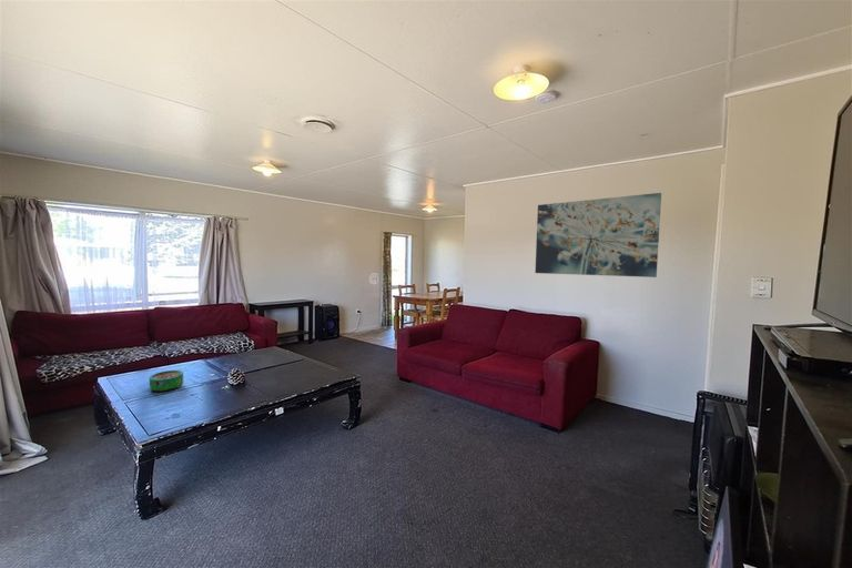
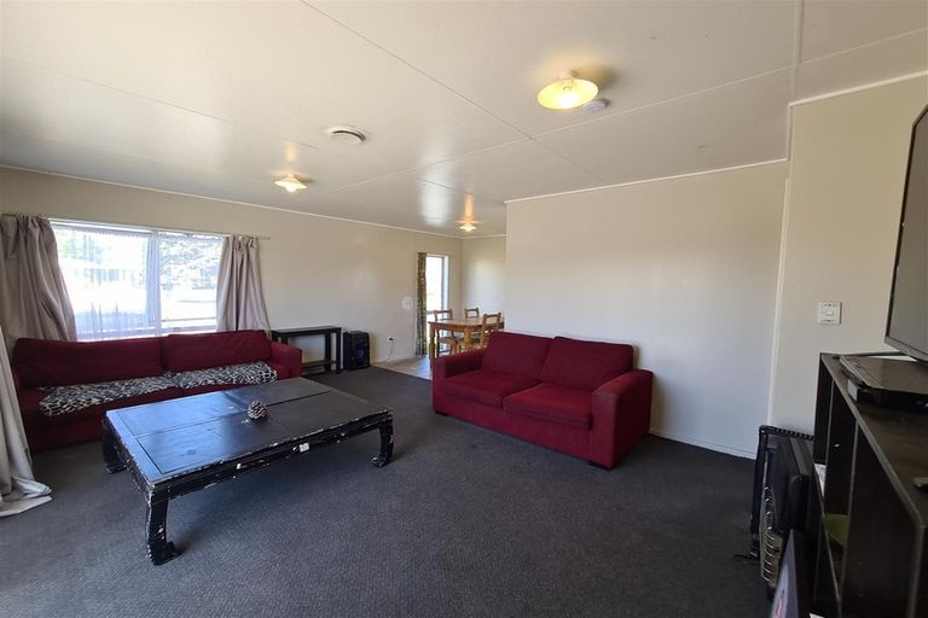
- decorative bowl (166, 381)
- wall art (591, 237)
